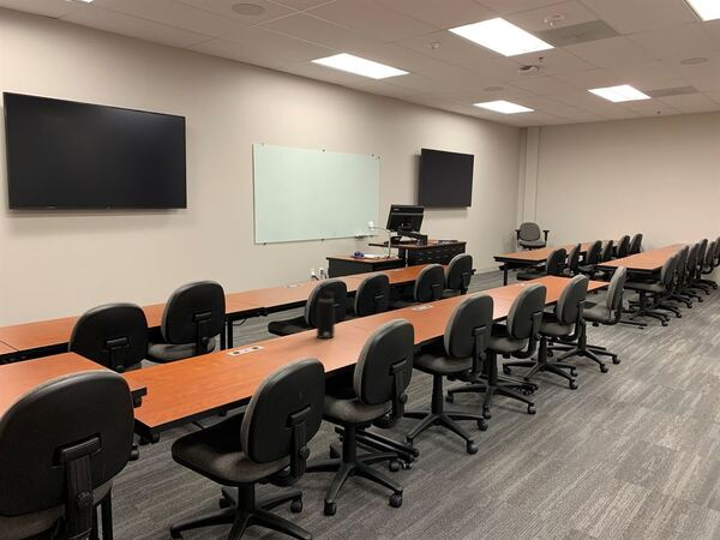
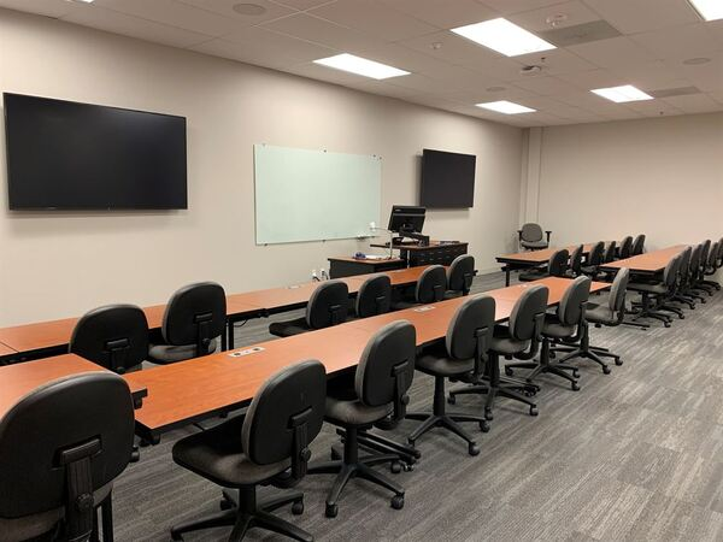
- water bottle (326, 310)
